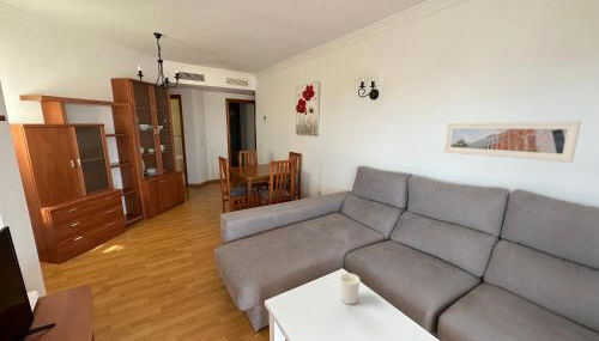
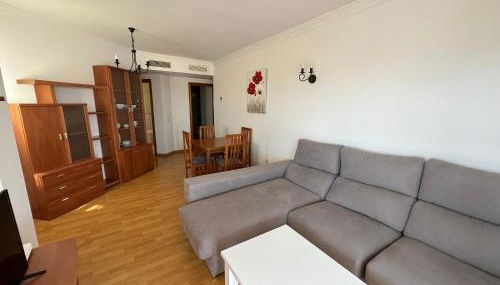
- candle holder (349, 288)
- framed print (500, 139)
